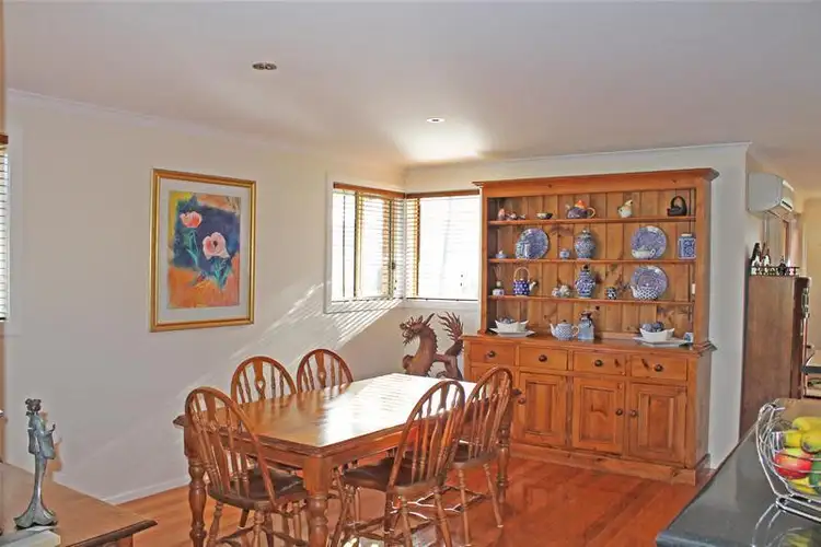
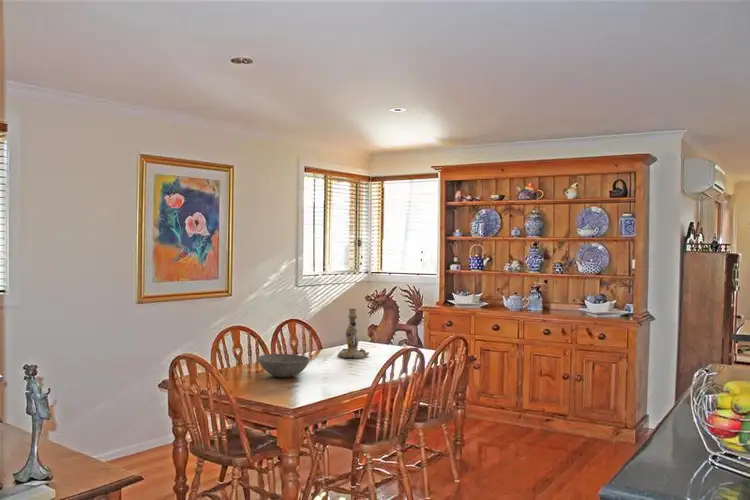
+ bowl (283, 366)
+ candlestick (350, 332)
